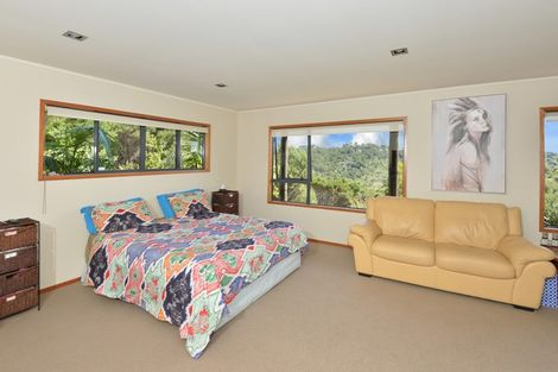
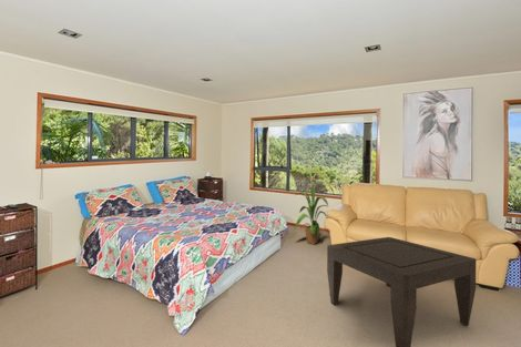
+ coffee table (395, 282)
+ house plant (309, 215)
